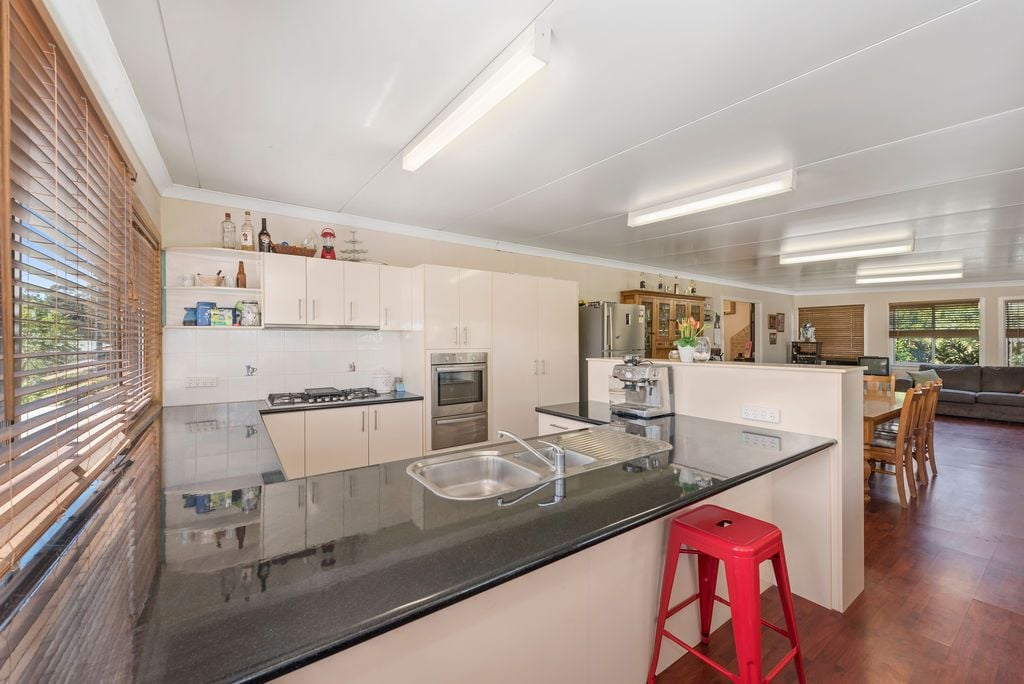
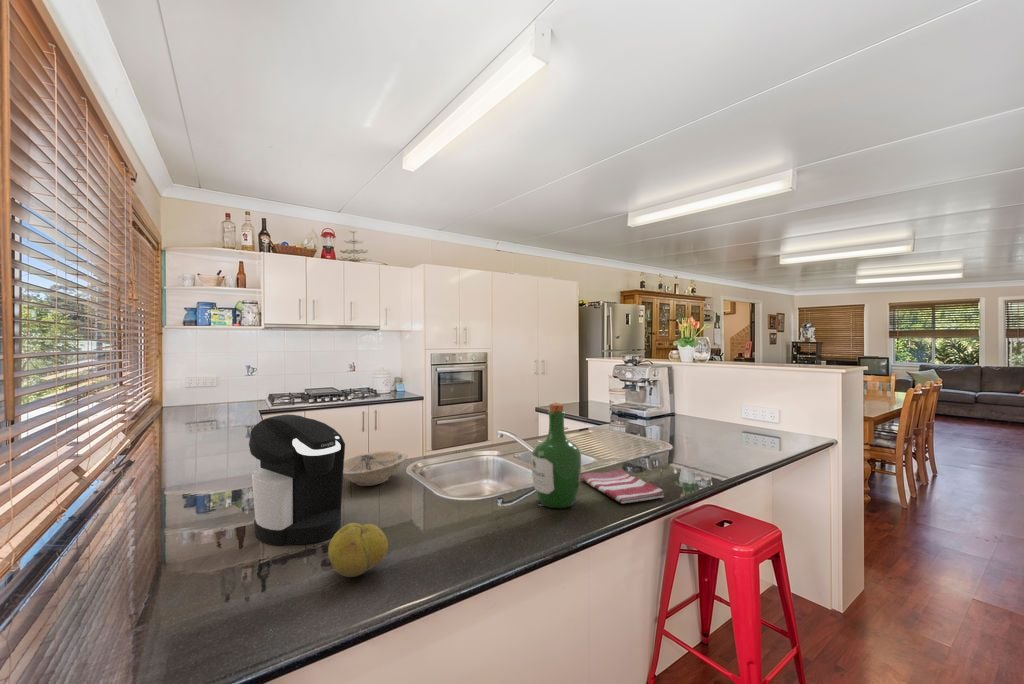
+ coffee maker (302, 473)
+ fruit (357, 549)
+ bowl (371, 469)
+ wine bottle (556, 452)
+ dish towel (620, 484)
